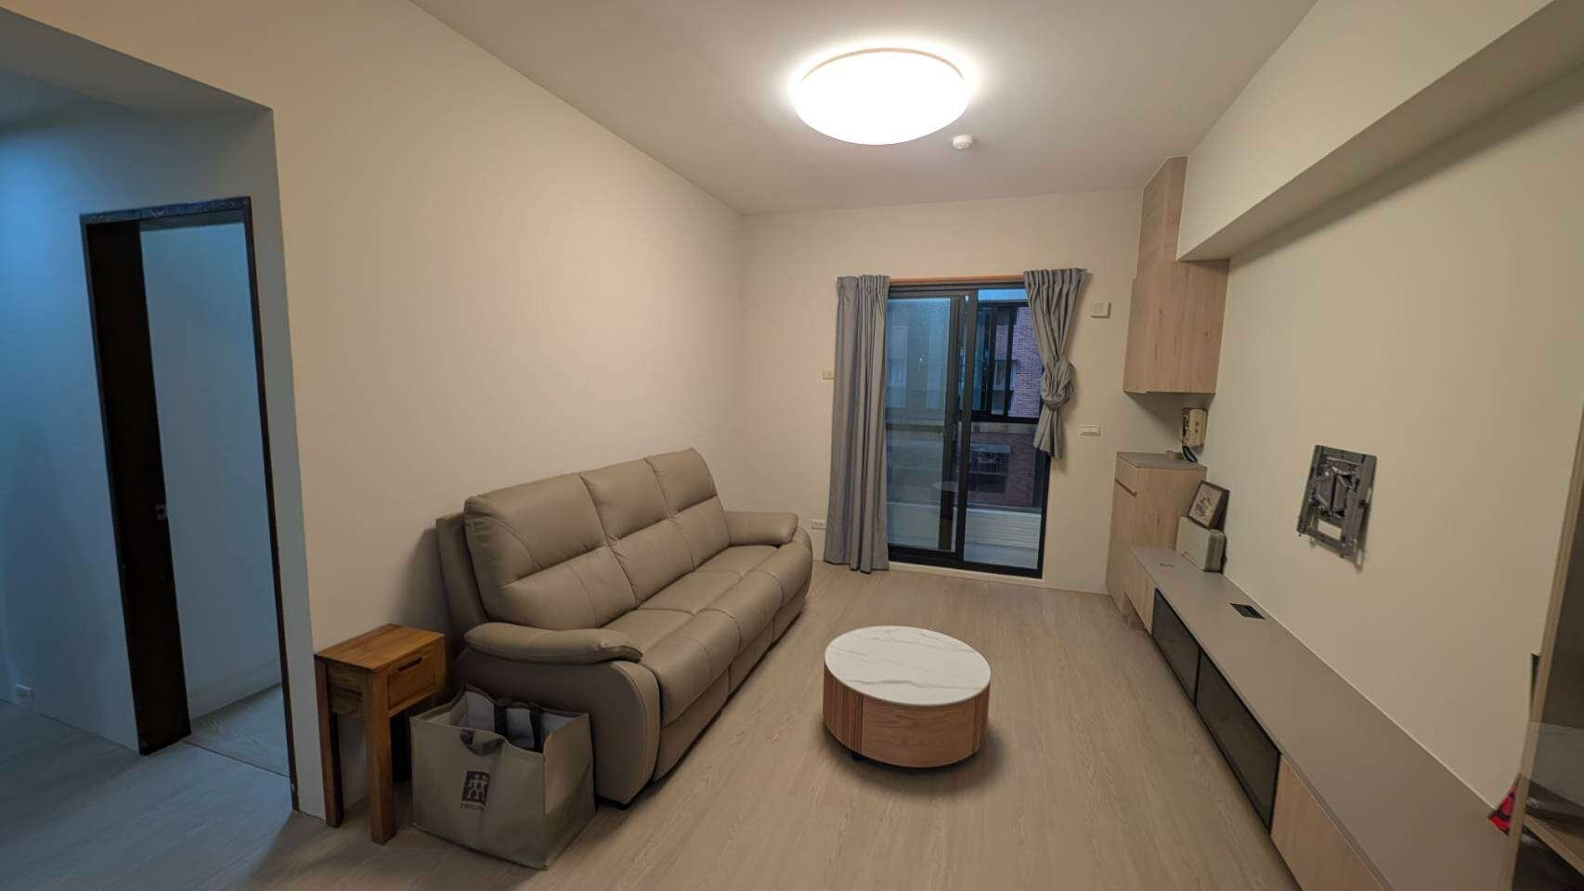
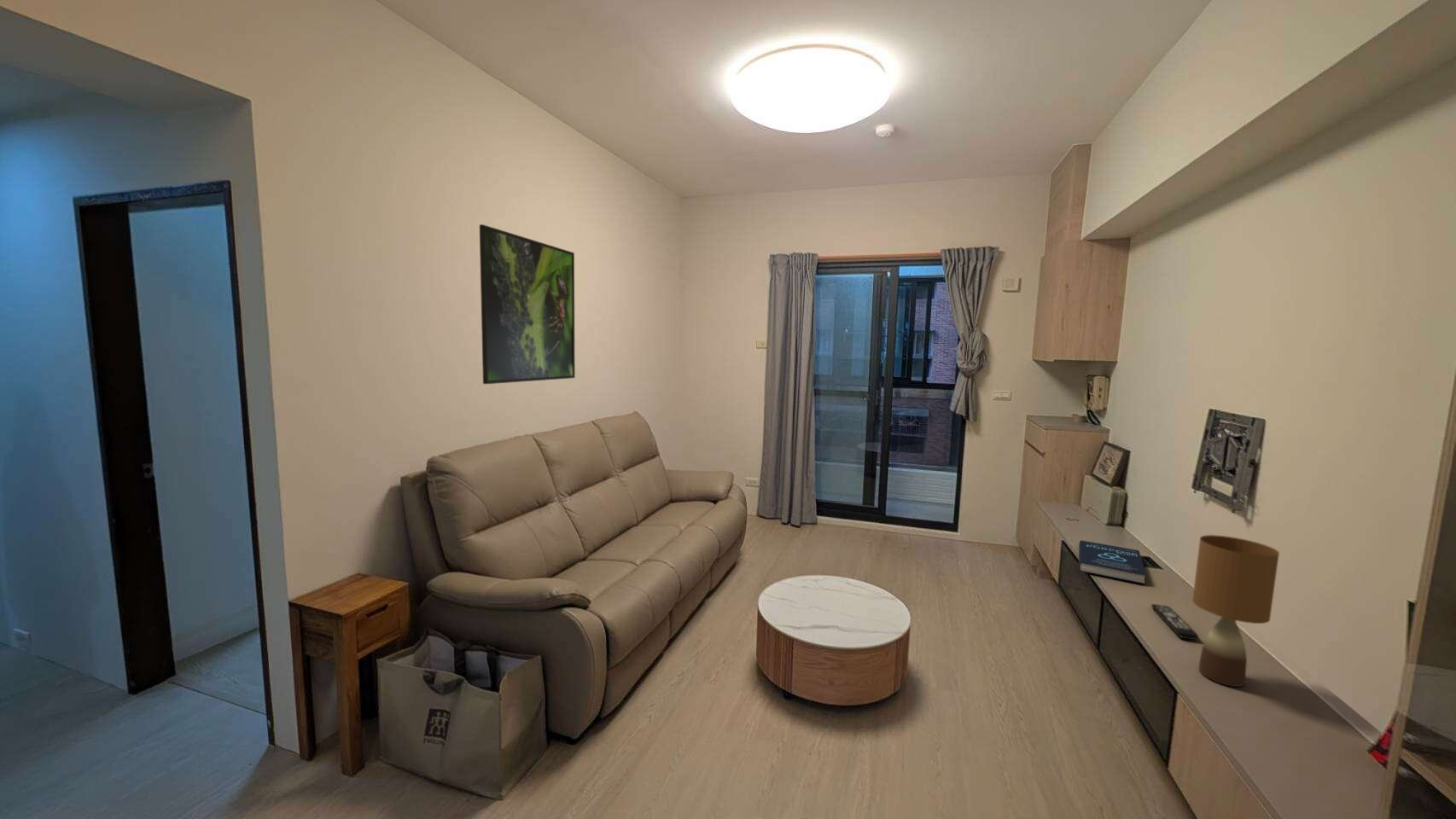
+ book (1109, 560)
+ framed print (533, 311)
+ remote control (1173, 620)
+ table lamp (1229, 612)
